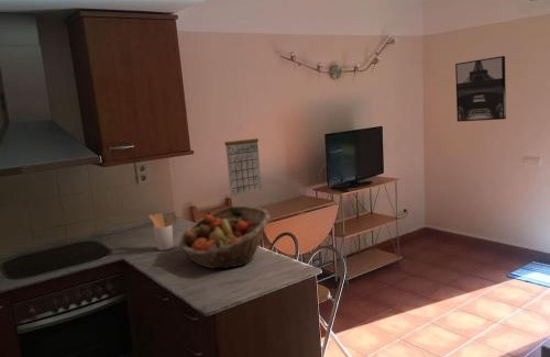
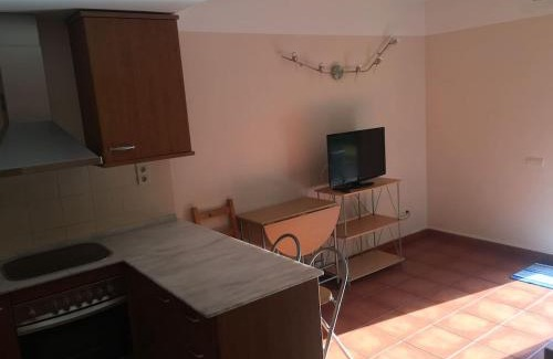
- utensil holder (161, 230)
- fruit basket (224, 235)
- calendar (243, 160)
- wall art (480, 90)
